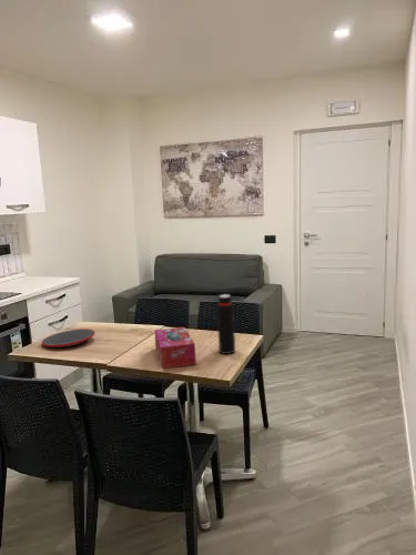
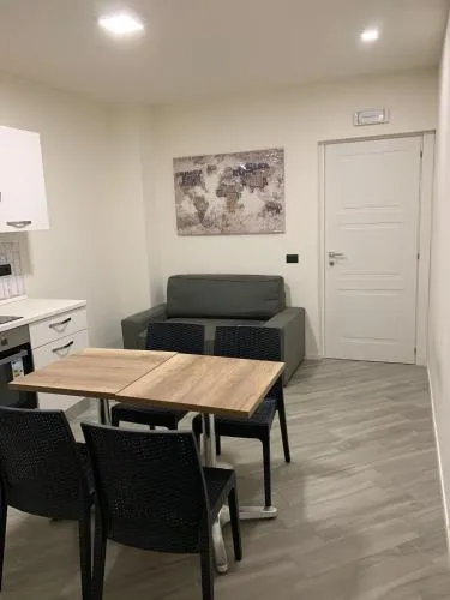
- plate (69, 339)
- water bottle (225, 323)
- tissue box (173, 346)
